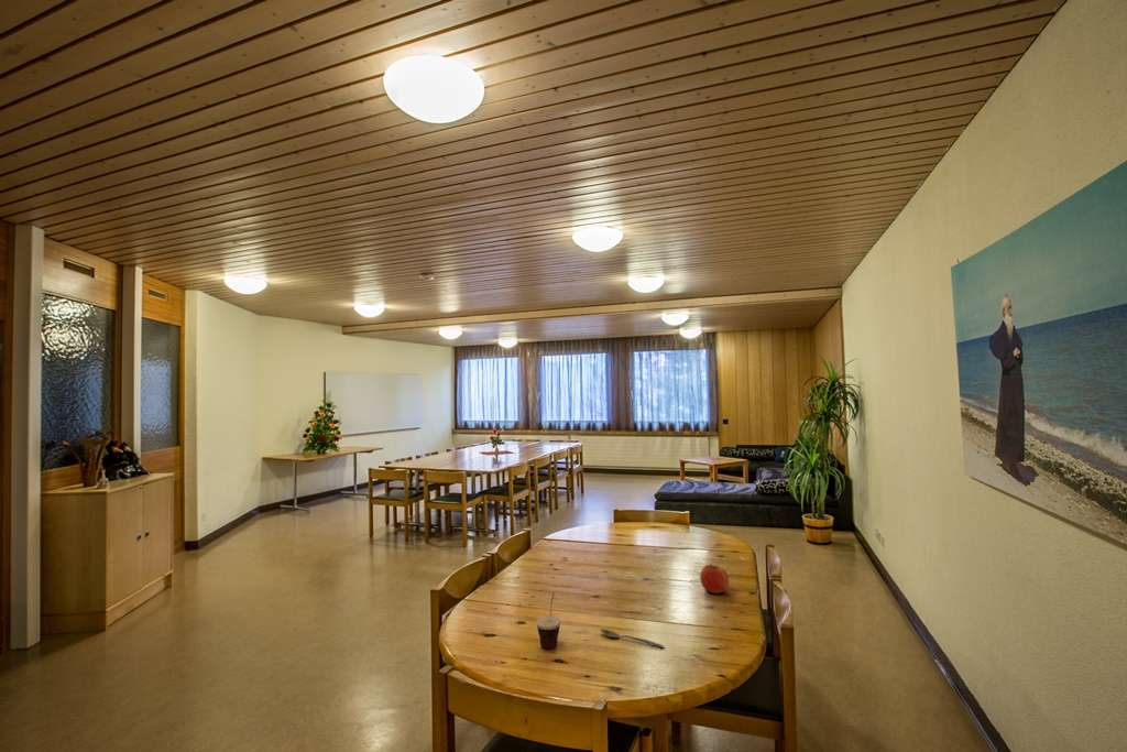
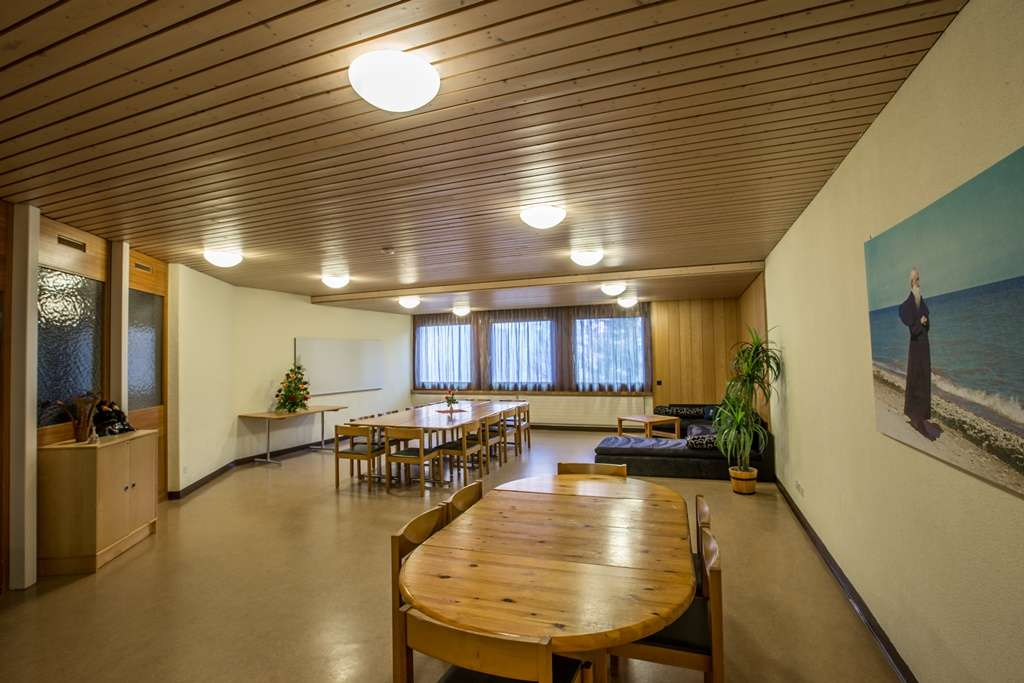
- cup (550, 620)
- spoon (631, 637)
- fruit (714, 577)
